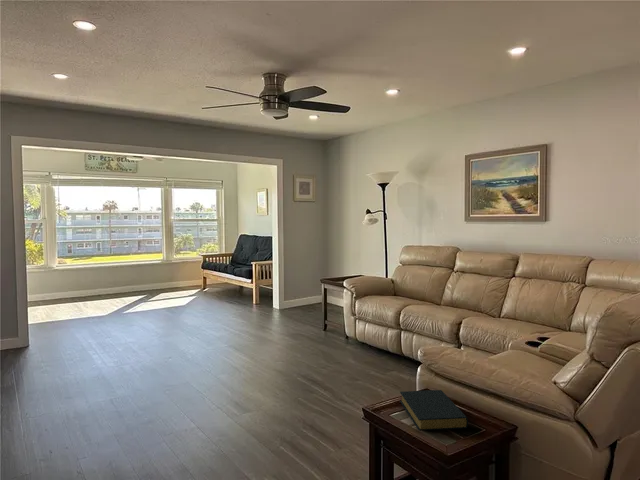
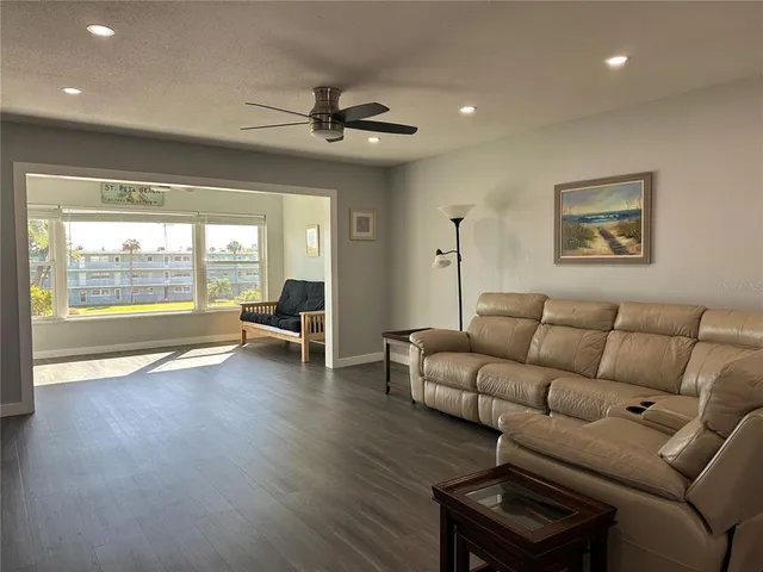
- hardback book (431, 408)
